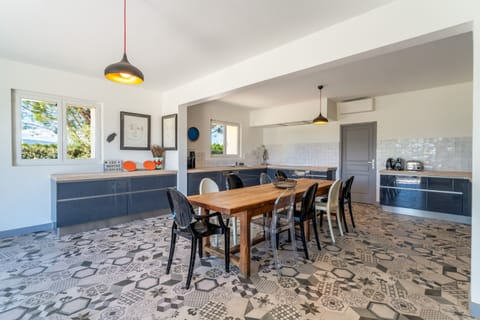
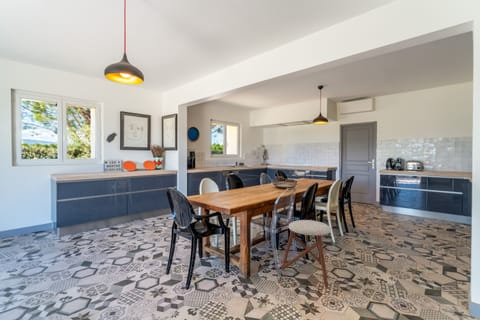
+ stool (311, 247)
